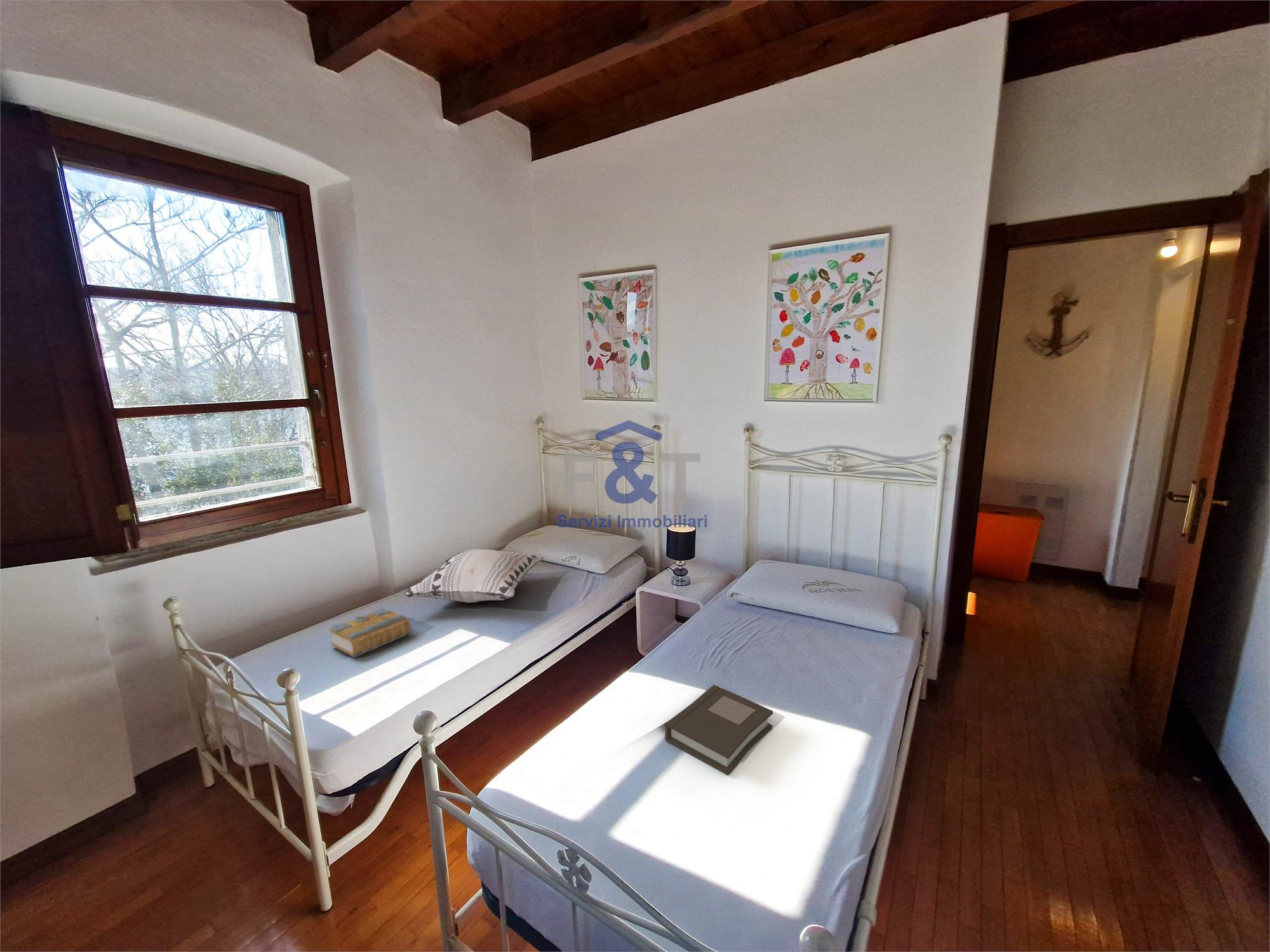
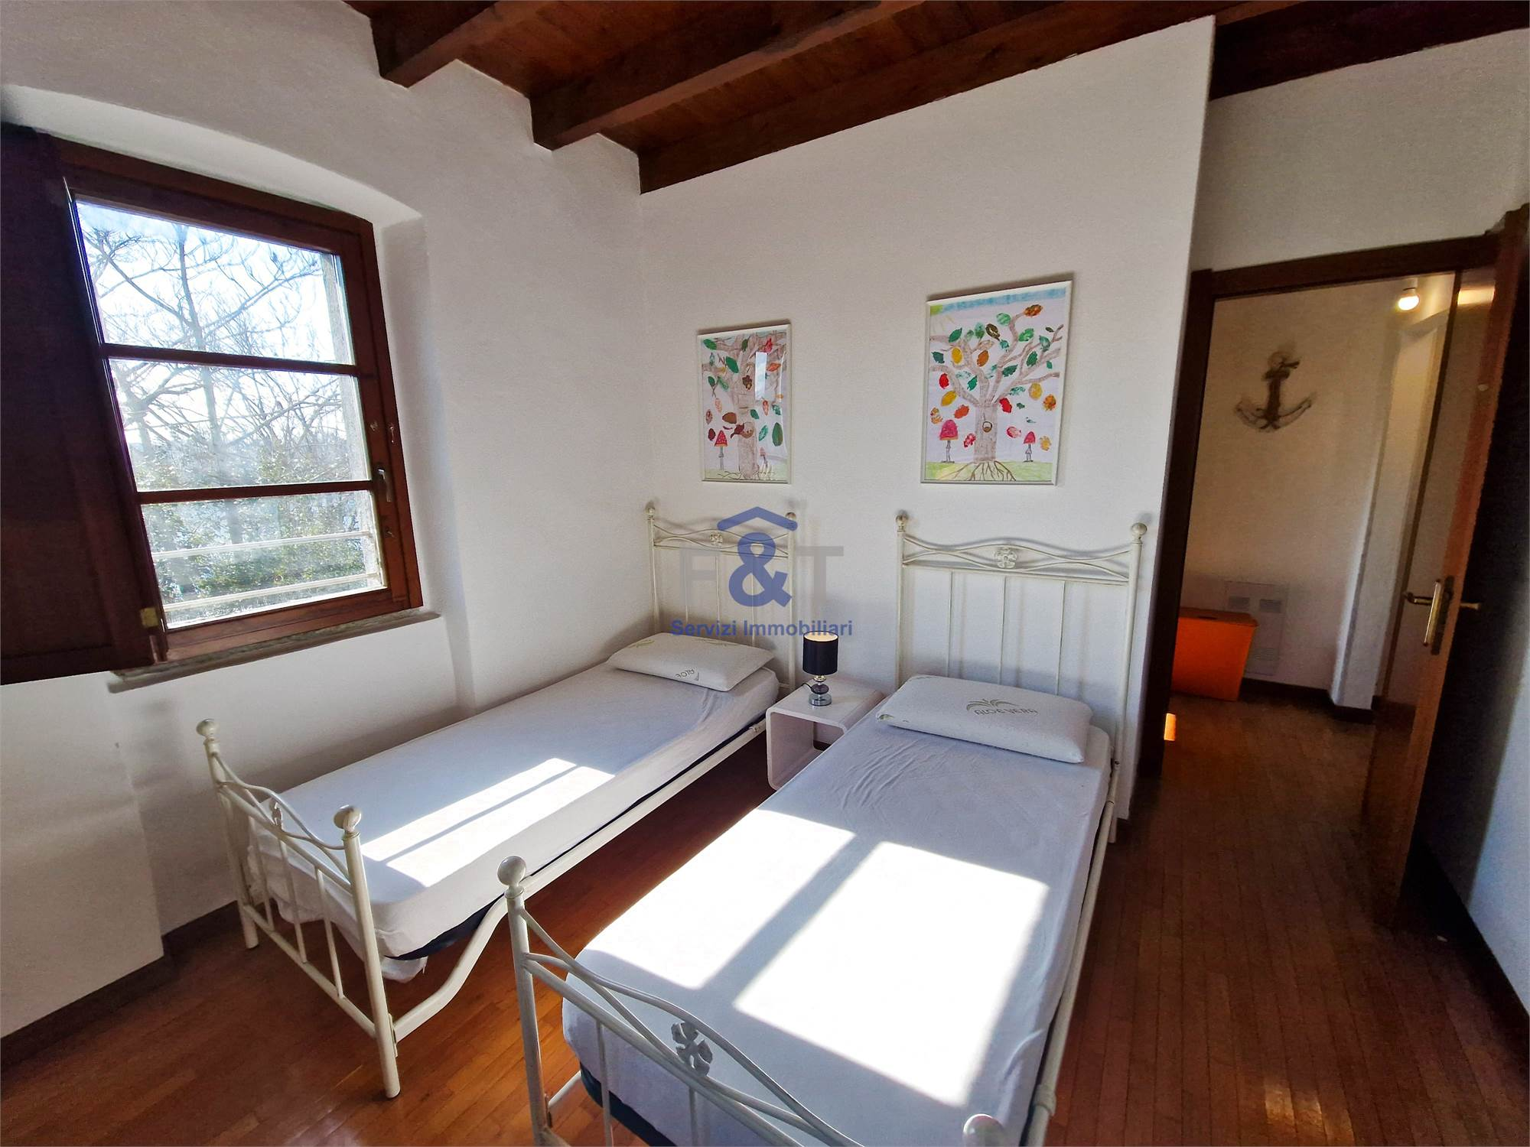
- decorative pillow (479, 574)
- book (370, 631)
- book (719, 725)
